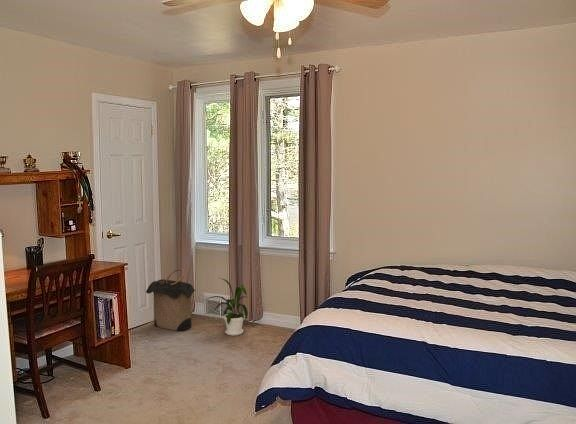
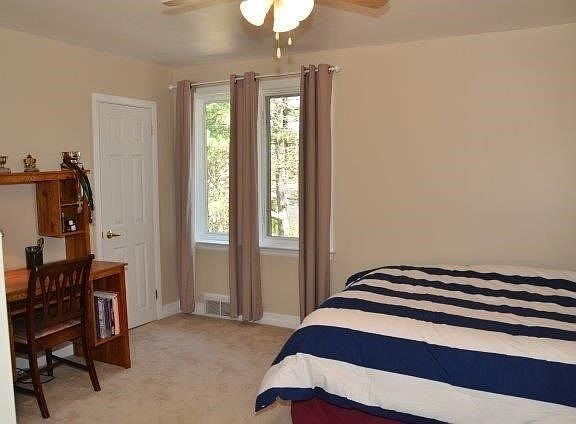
- house plant (232, 306)
- laundry hamper (170, 298)
